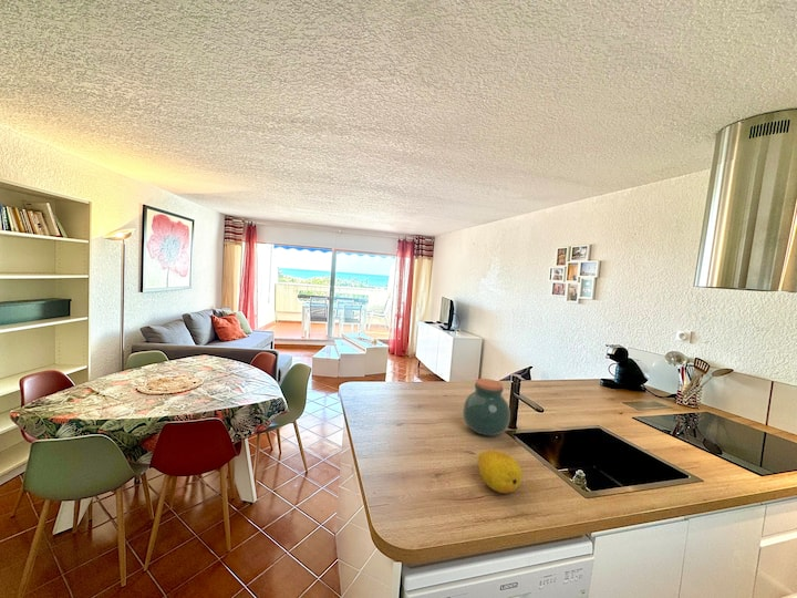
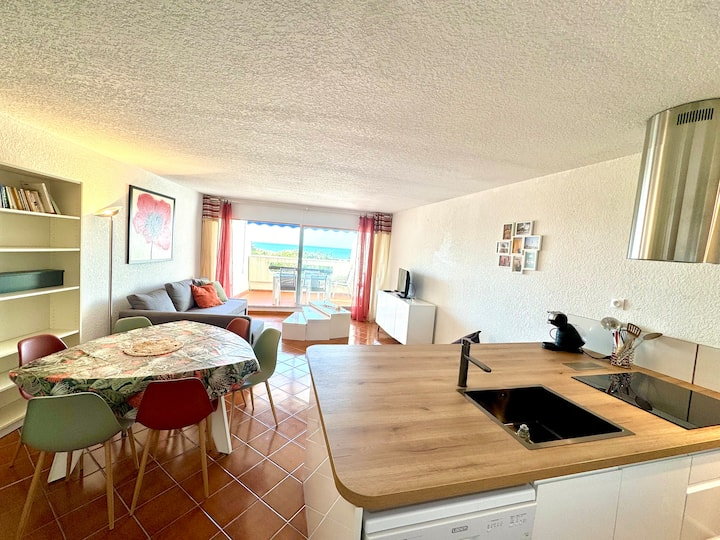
- fruit (497, 466)
- jar (486, 406)
